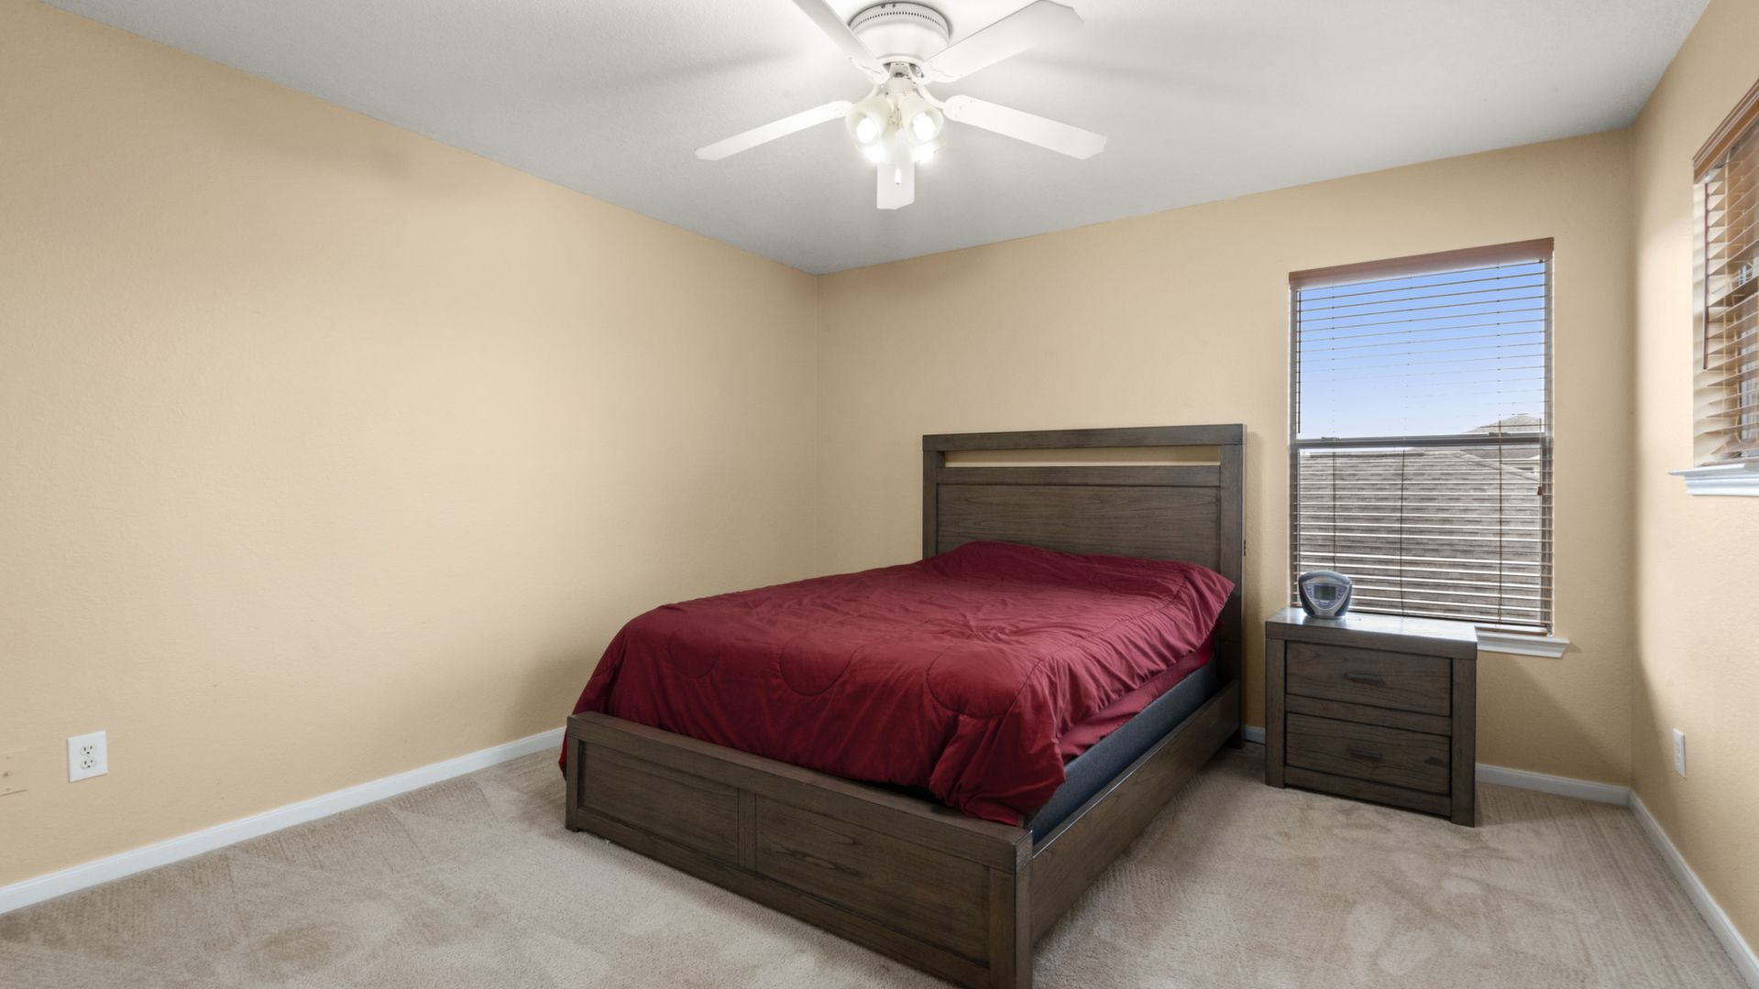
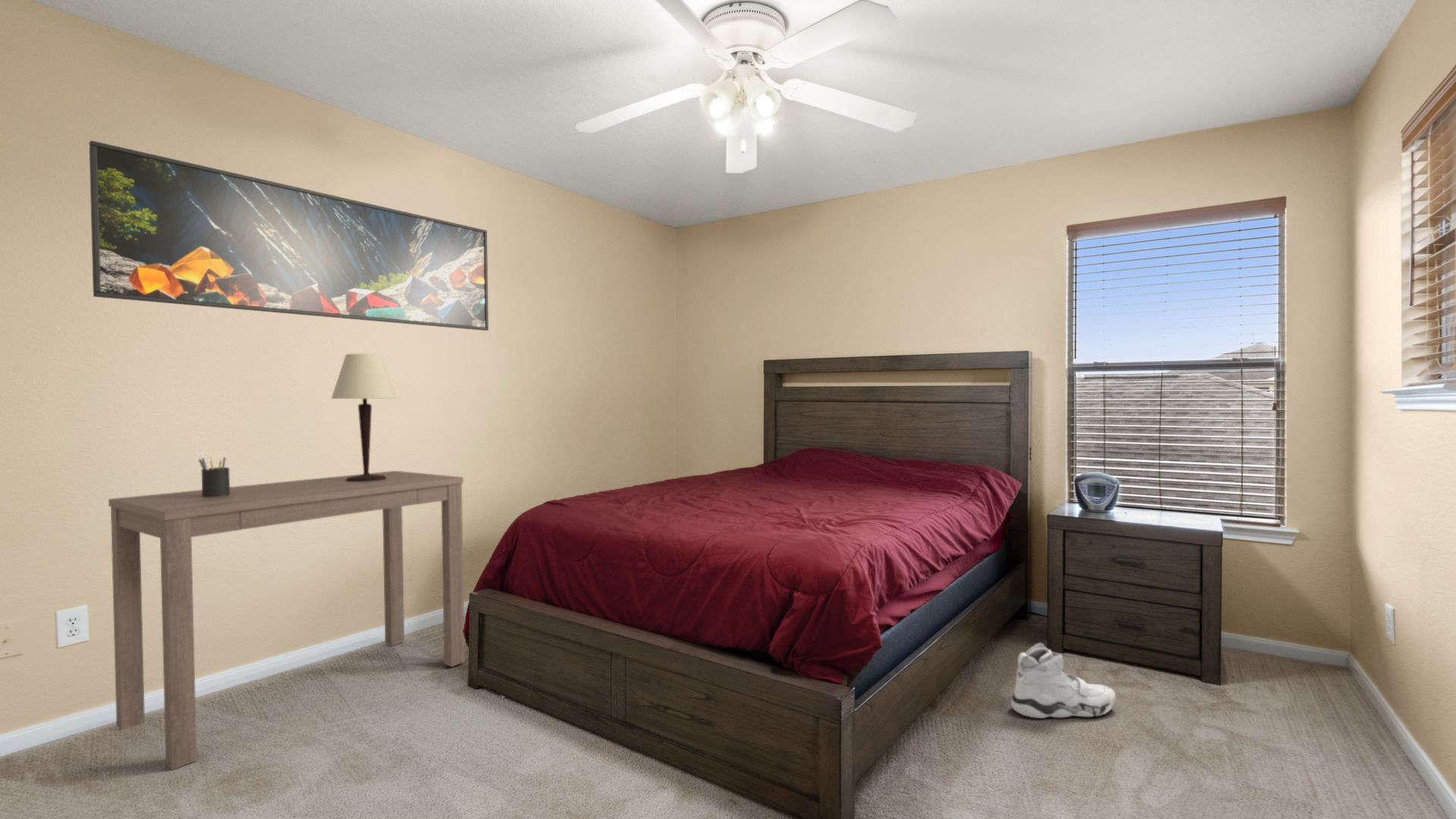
+ pen holder (214, 472)
+ sneaker (1063, 679)
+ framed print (332, 256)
+ table lamp (365, 416)
+ desk (299, 521)
